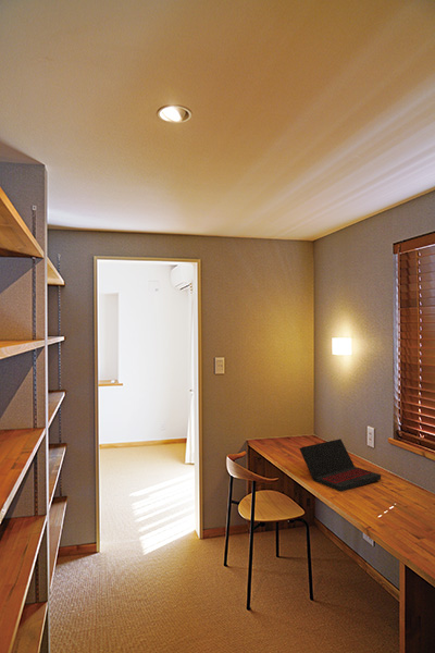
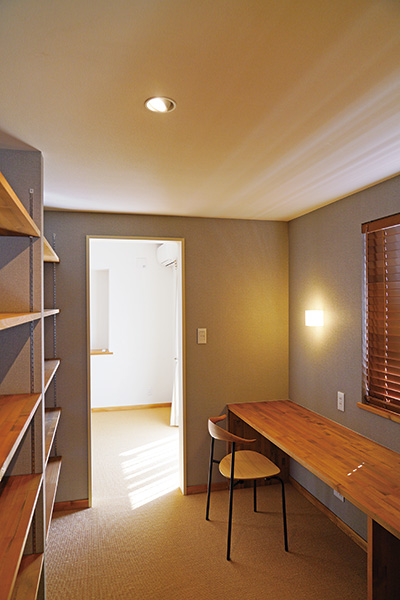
- laptop (339, 463)
